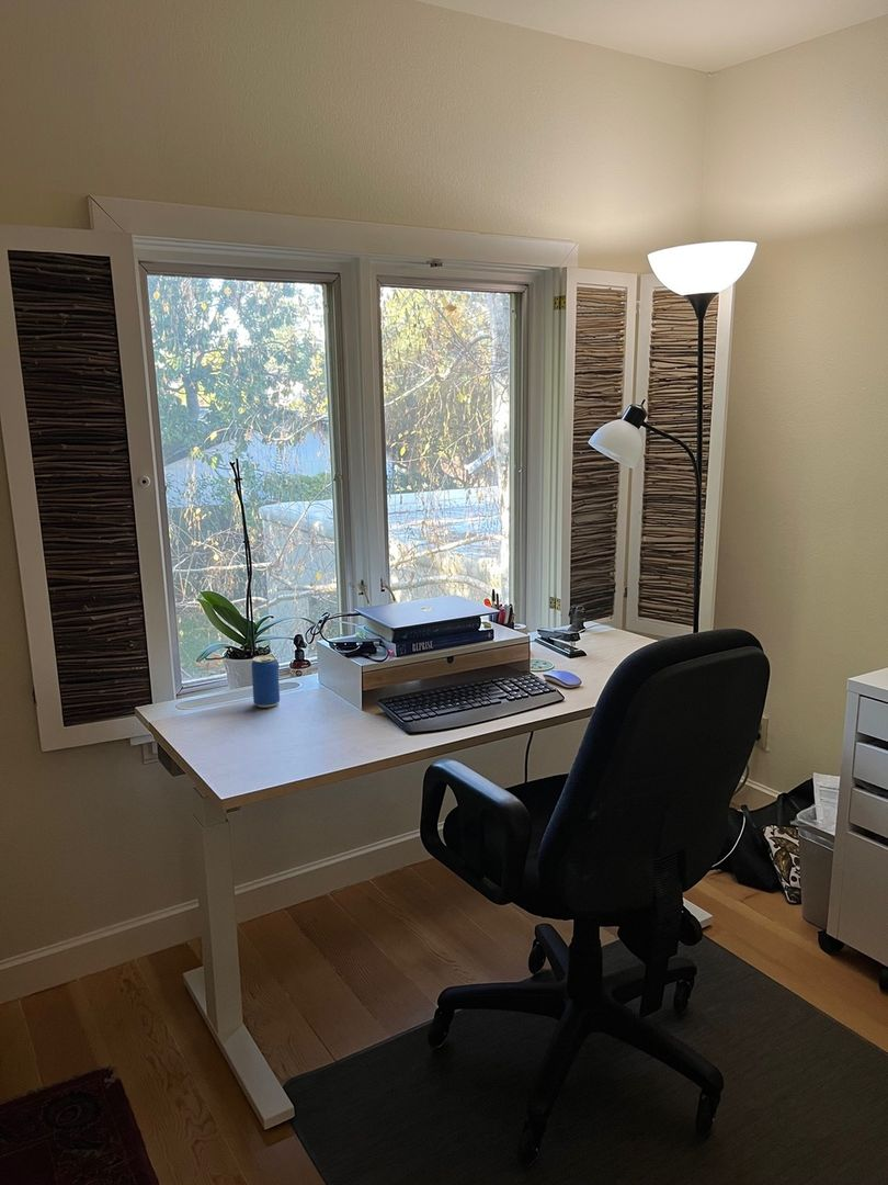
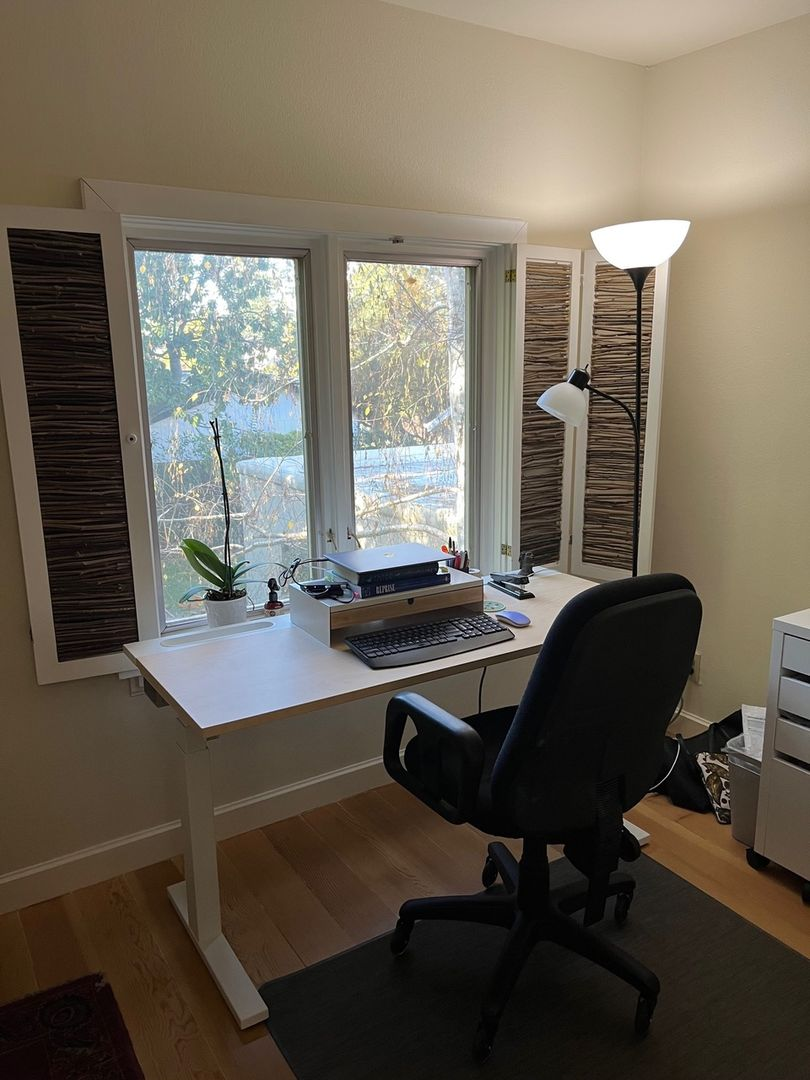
- beverage can (265, 681)
